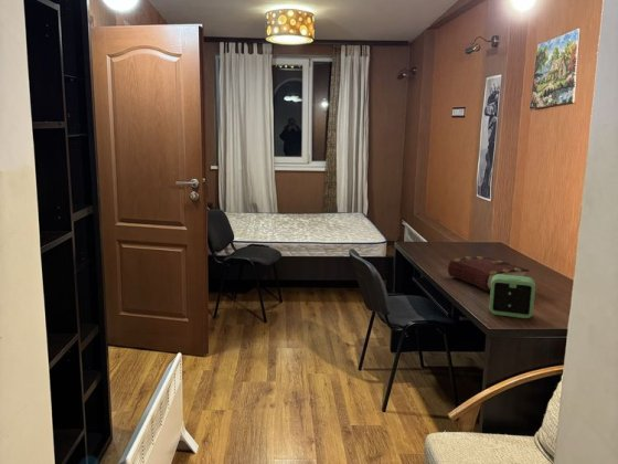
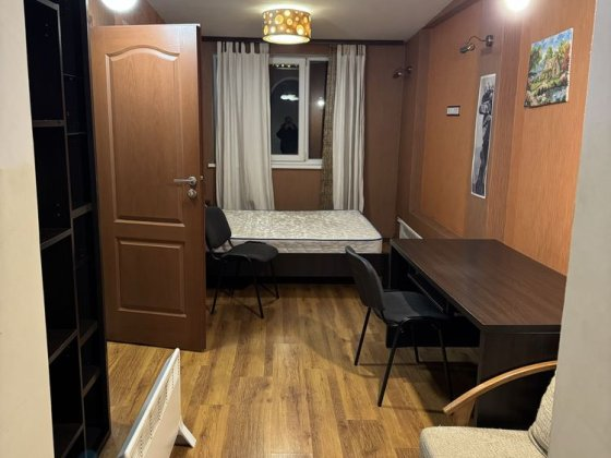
- book (487, 272)
- alarm clock (511, 295)
